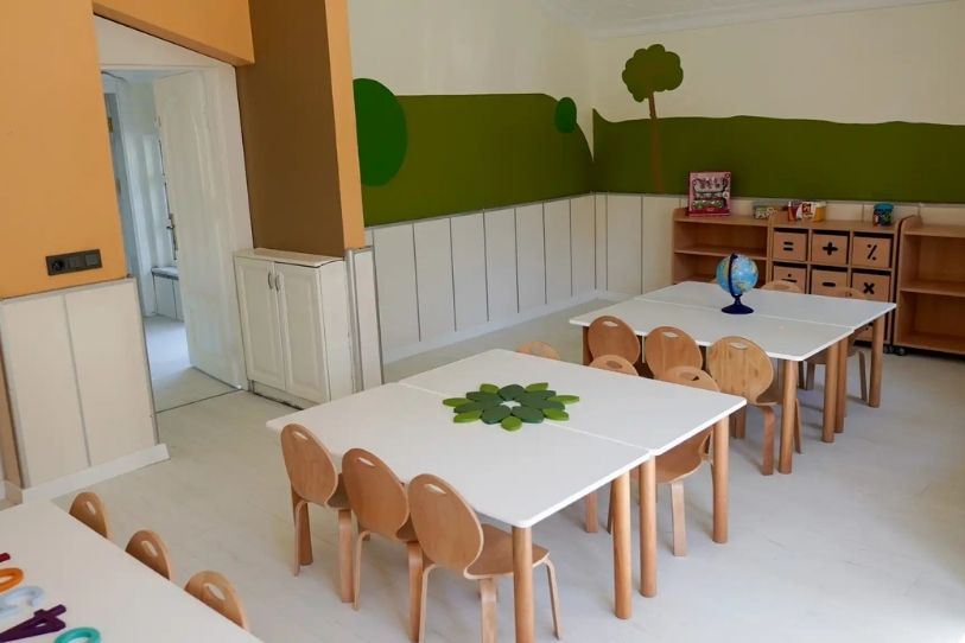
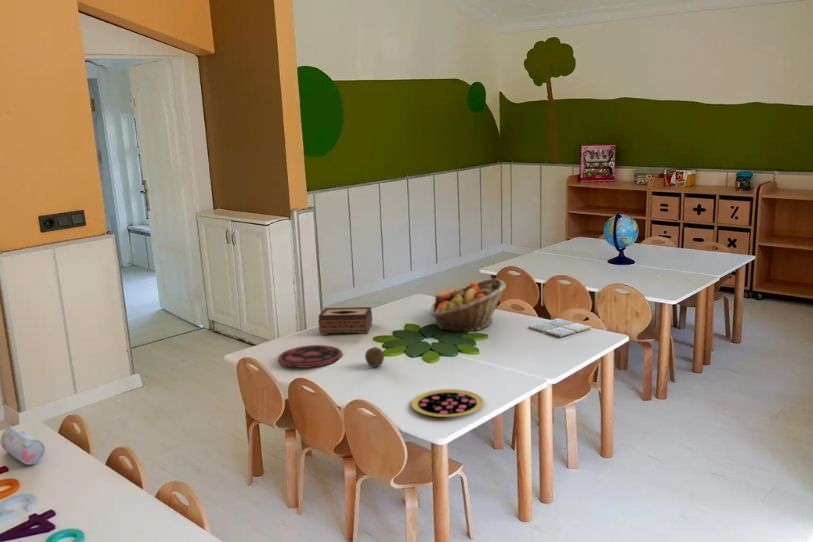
+ fruit basket (467, 303)
+ pizza (447, 403)
+ pencil case (22, 444)
+ tissue box (345, 320)
+ plate (310, 355)
+ fruit (374, 356)
+ drink coaster (559, 327)
